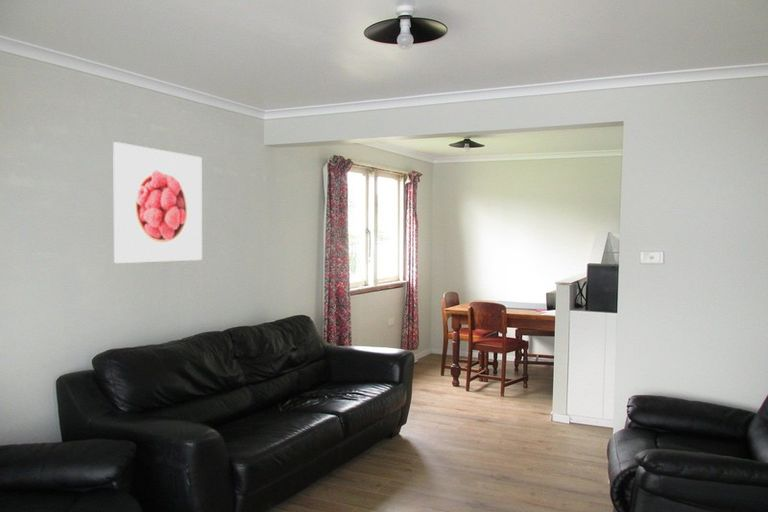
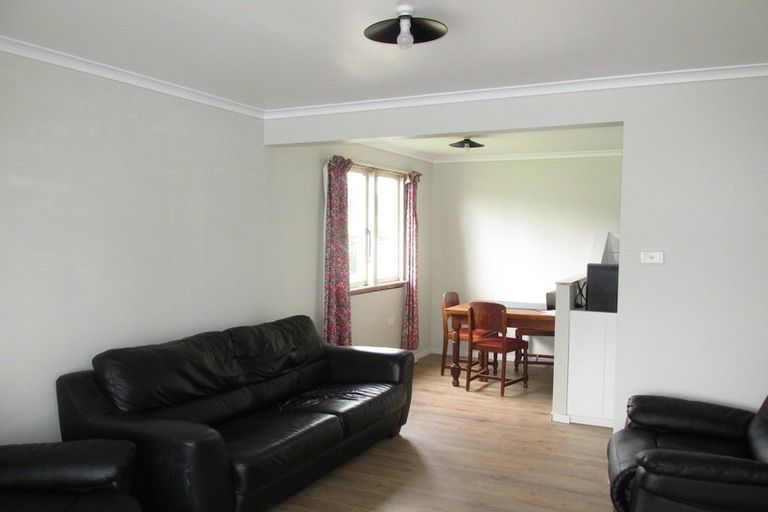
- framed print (161, 206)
